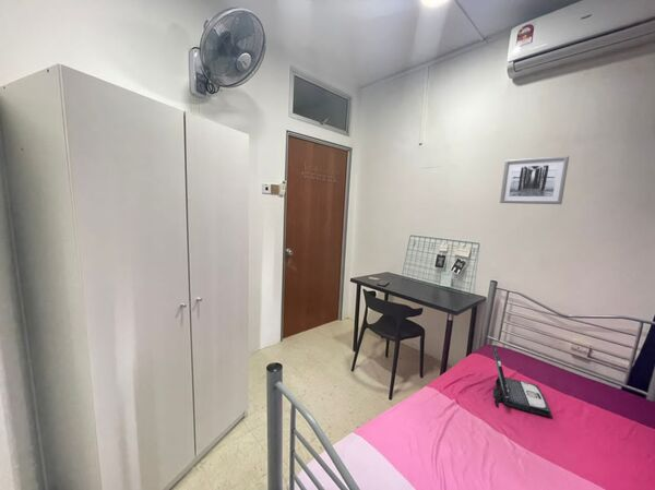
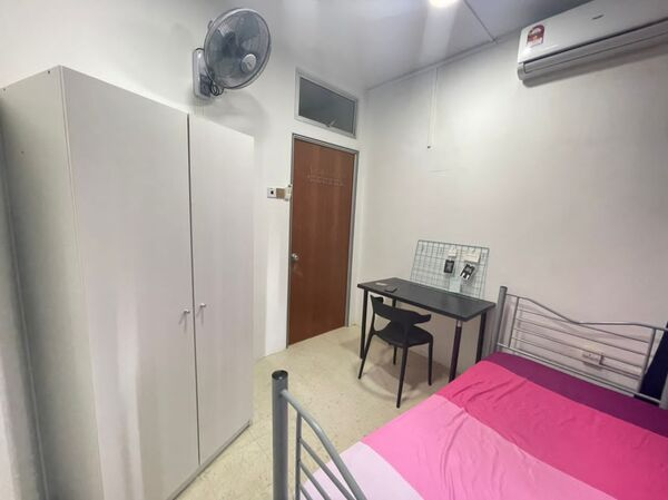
- laptop (516, 380)
- wall art (532, 181)
